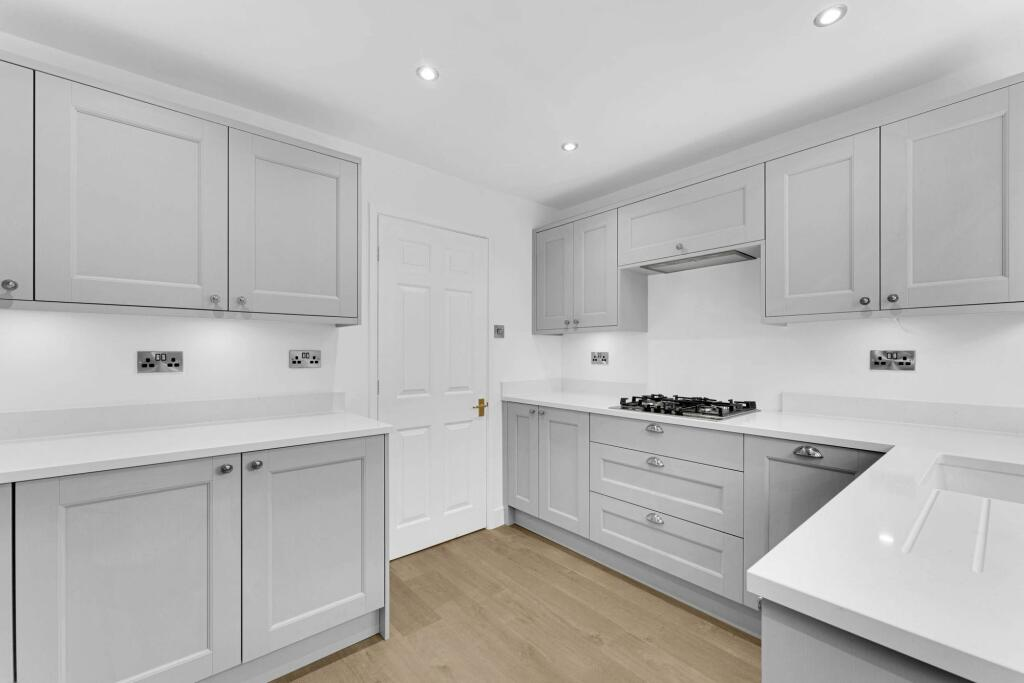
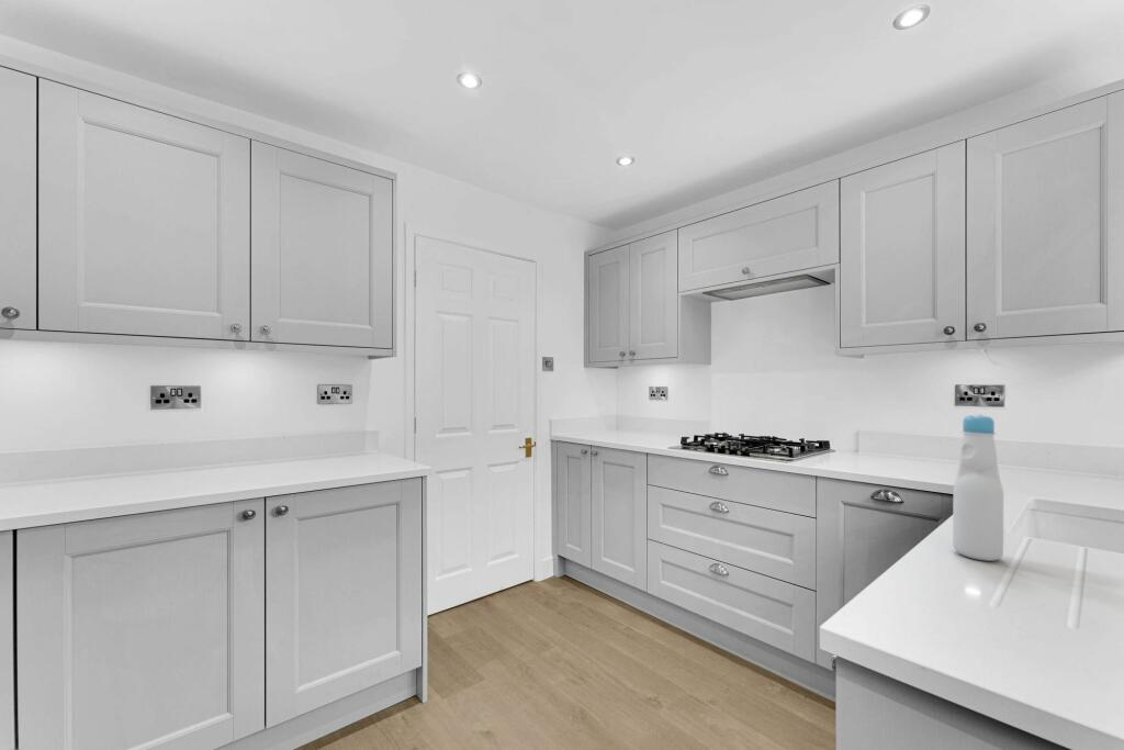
+ bottle (977, 484)
